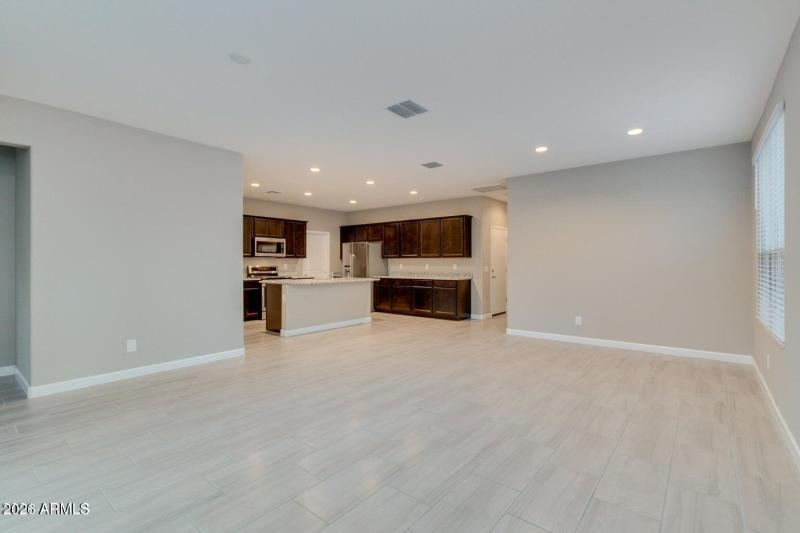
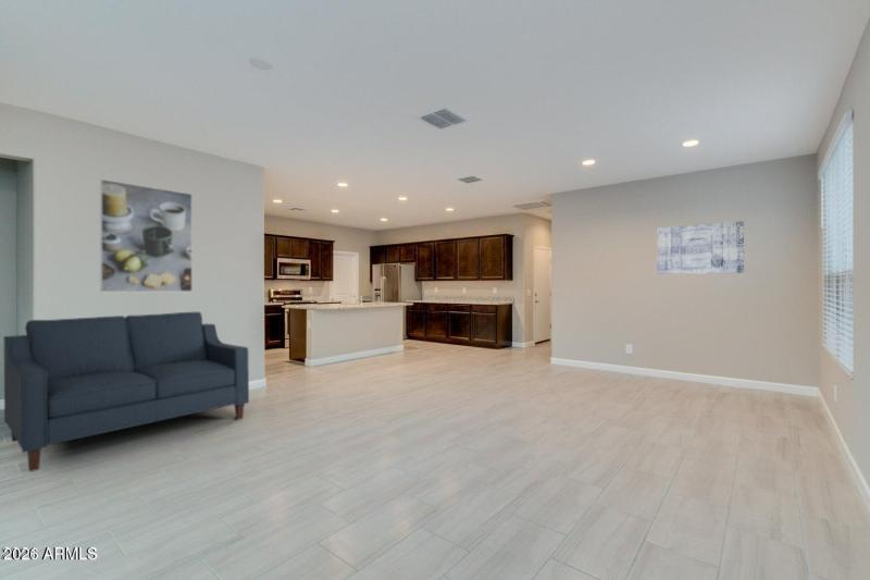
+ wall art (698, 249)
+ sofa (136, 372)
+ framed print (149, 239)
